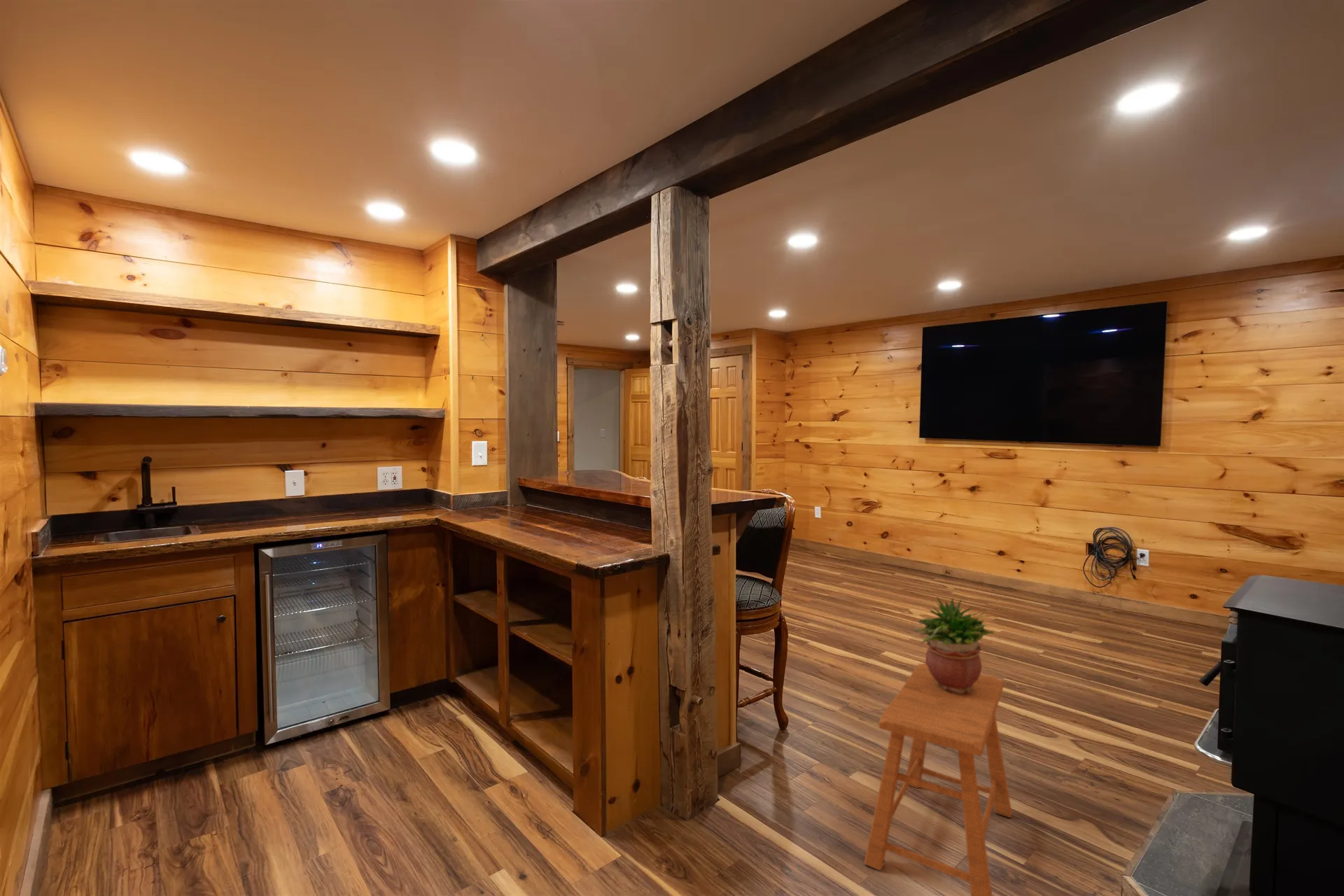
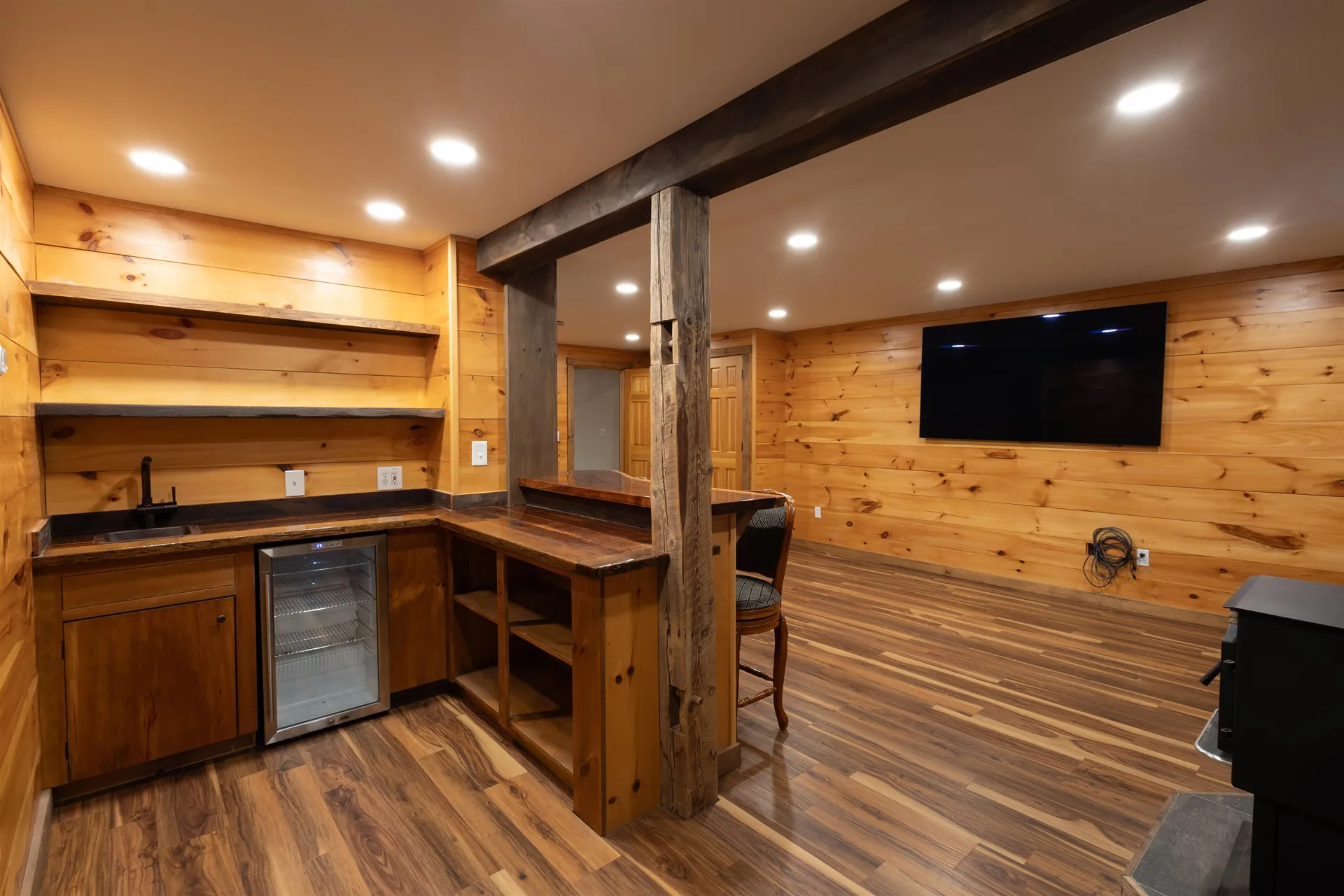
- stool (941, 774)
- potted plant (953, 643)
